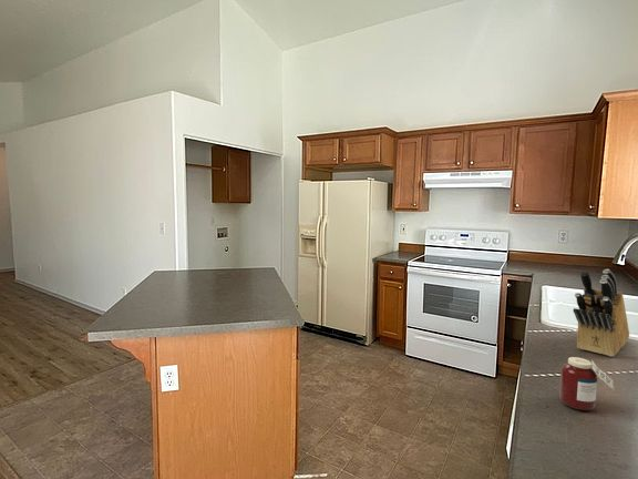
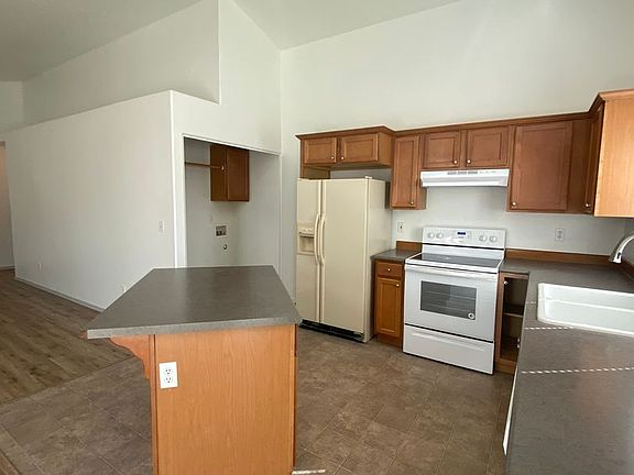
- jar (586, 384)
- knife block (603, 306)
